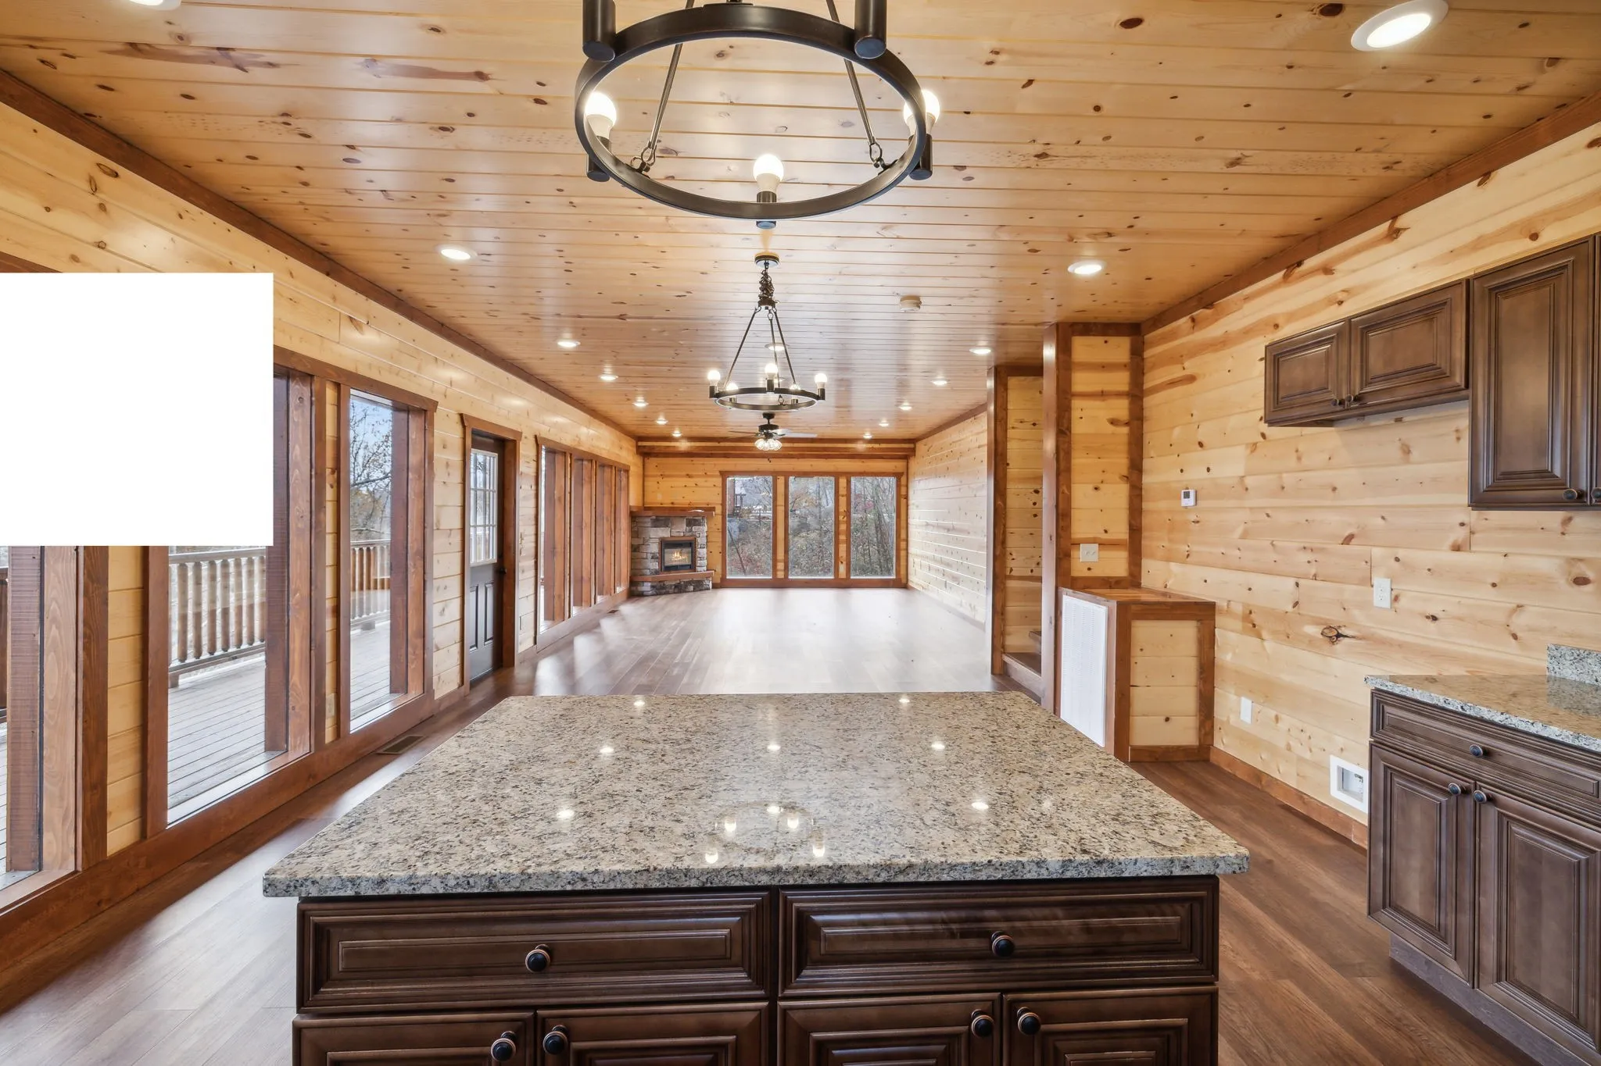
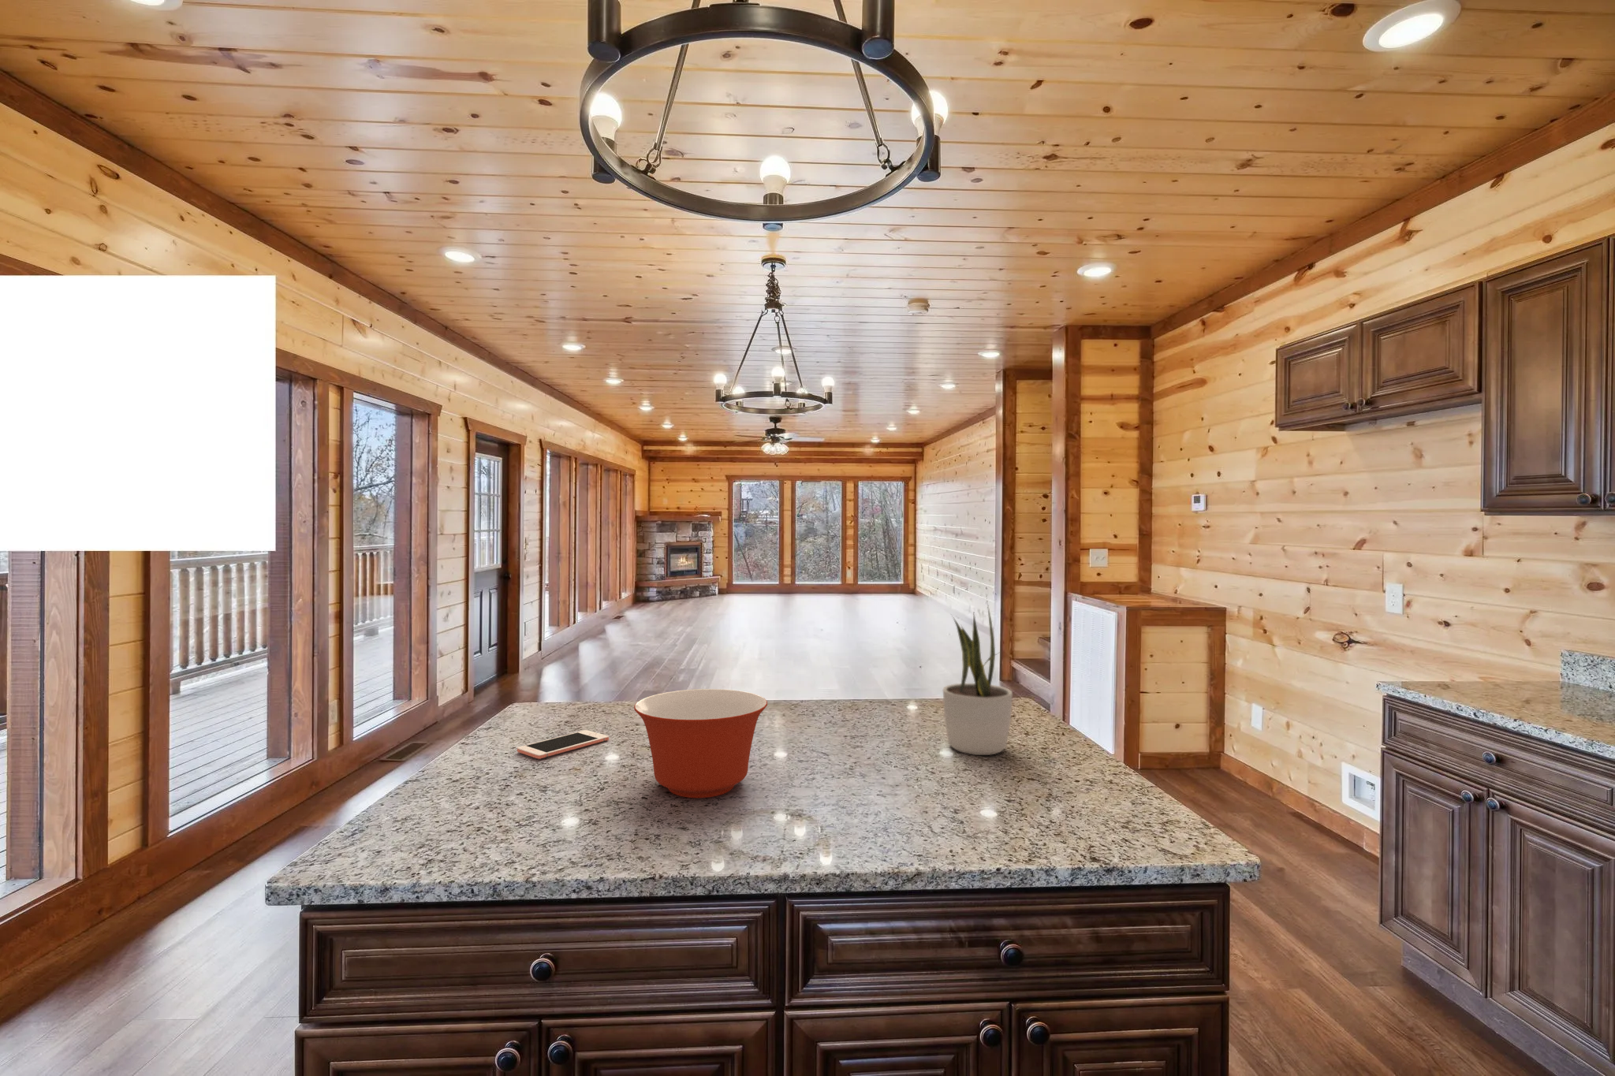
+ potted plant (976, 669)
+ cell phone (564, 743)
+ mixing bowl (701, 745)
